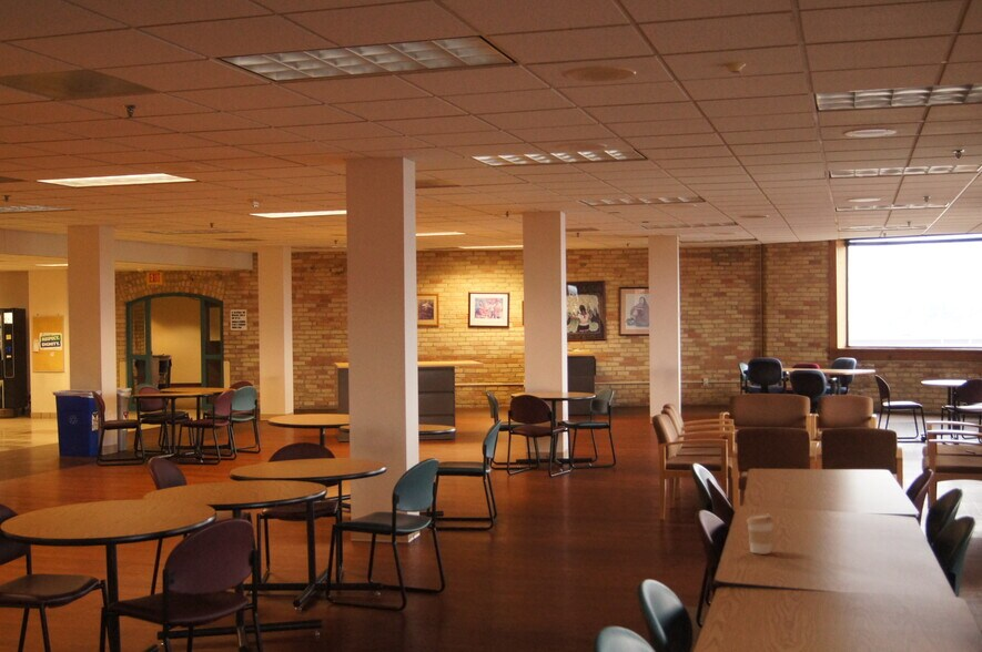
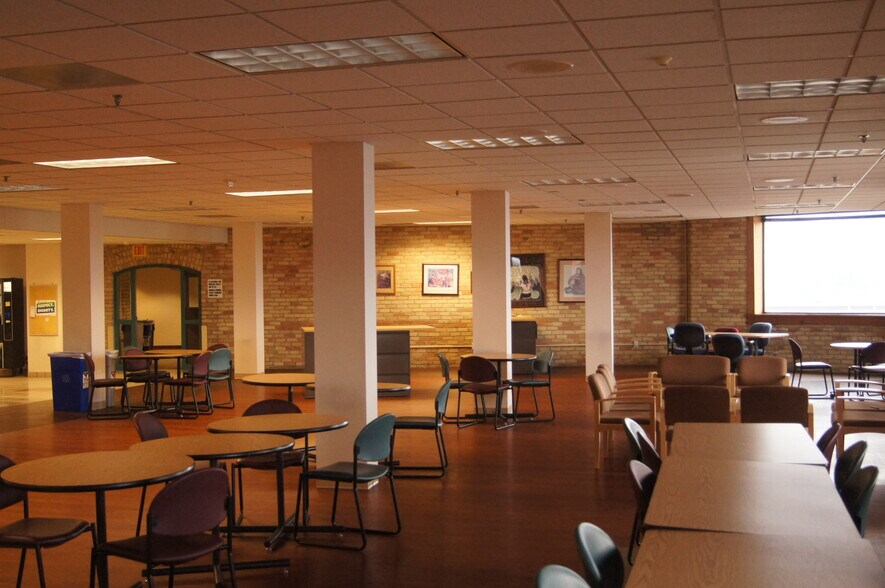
- coffee cup (760, 532)
